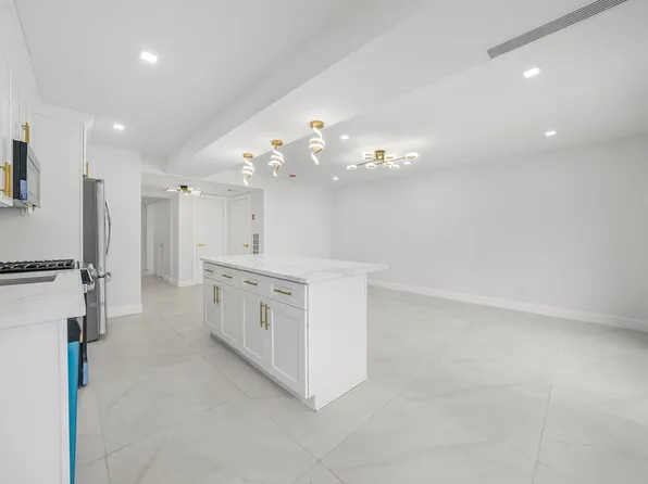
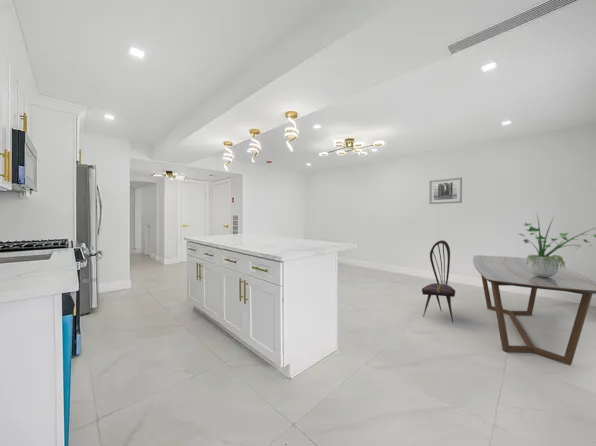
+ dining table (529, 298)
+ wall art (445, 191)
+ potted plant (555, 242)
+ dining chair (440, 278)
